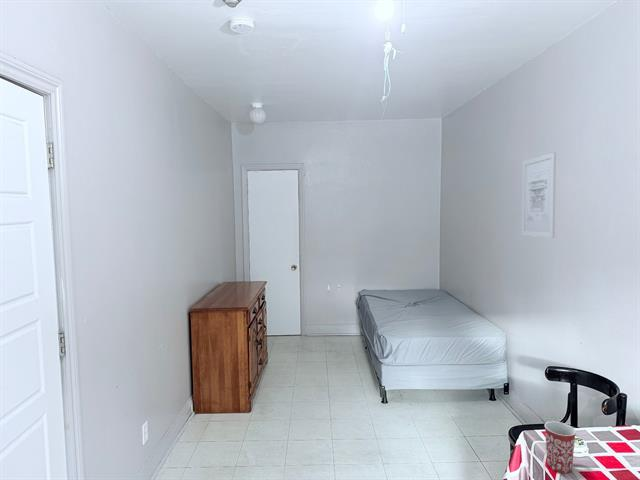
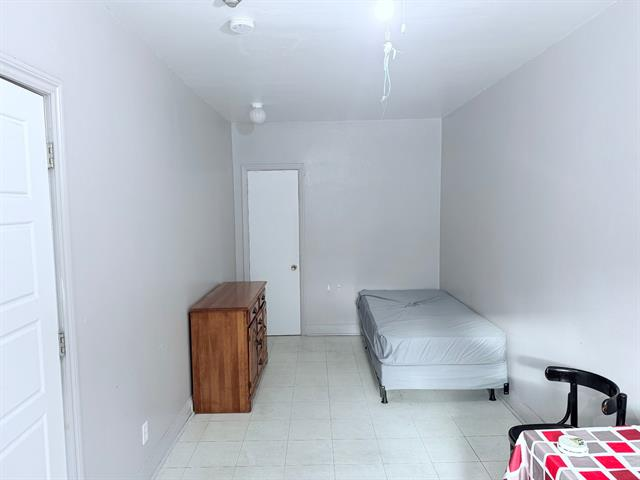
- wall art (537, 197)
- mug (562, 445)
